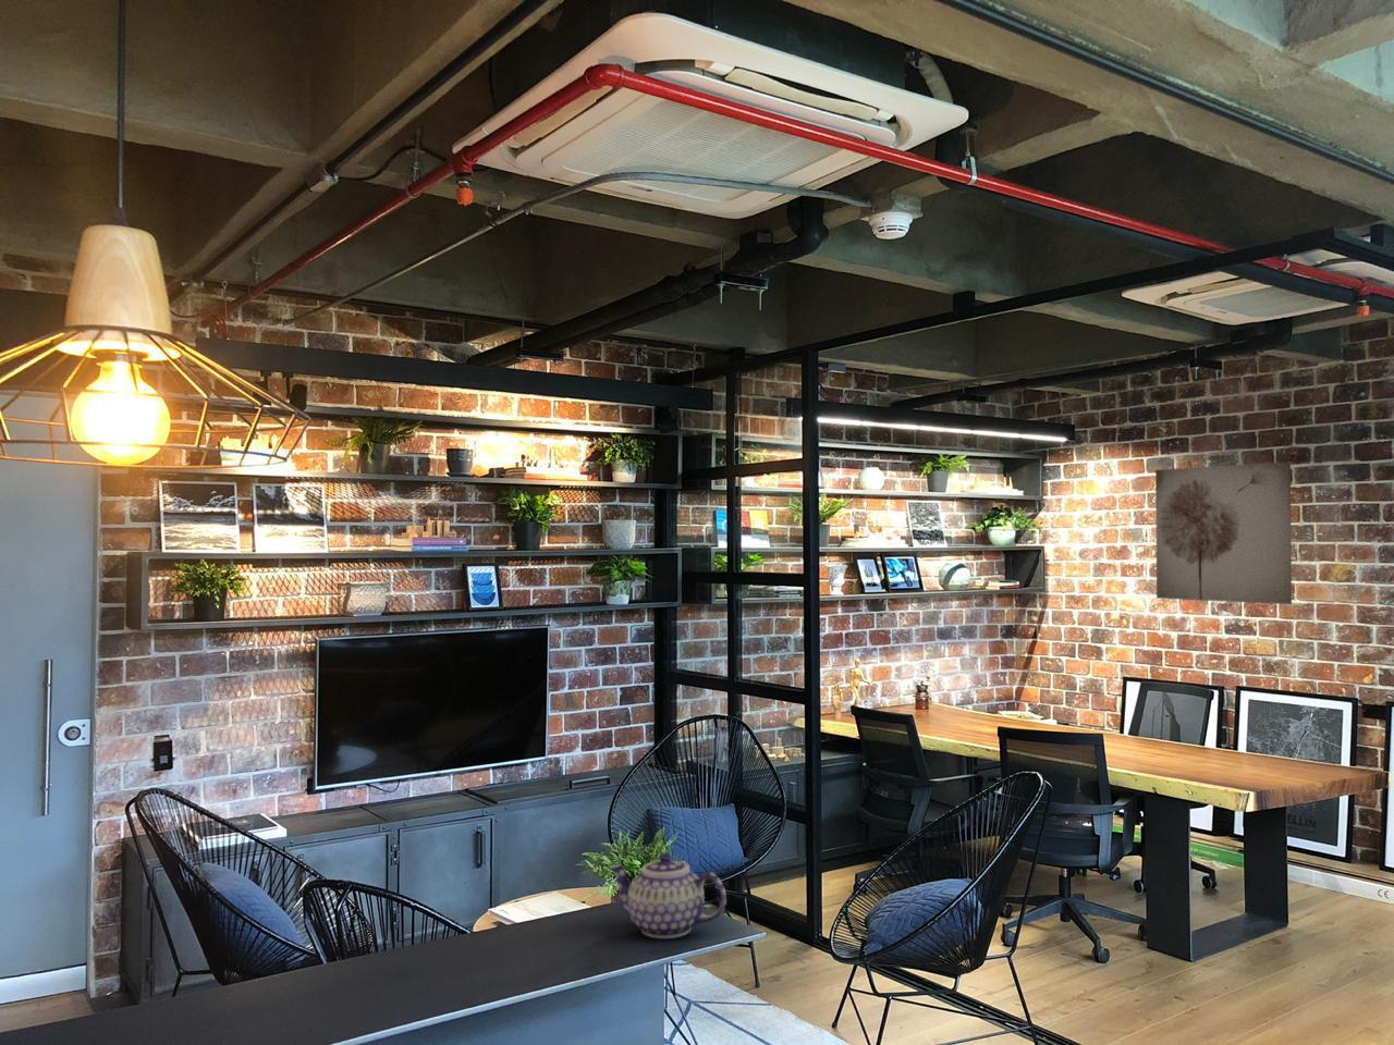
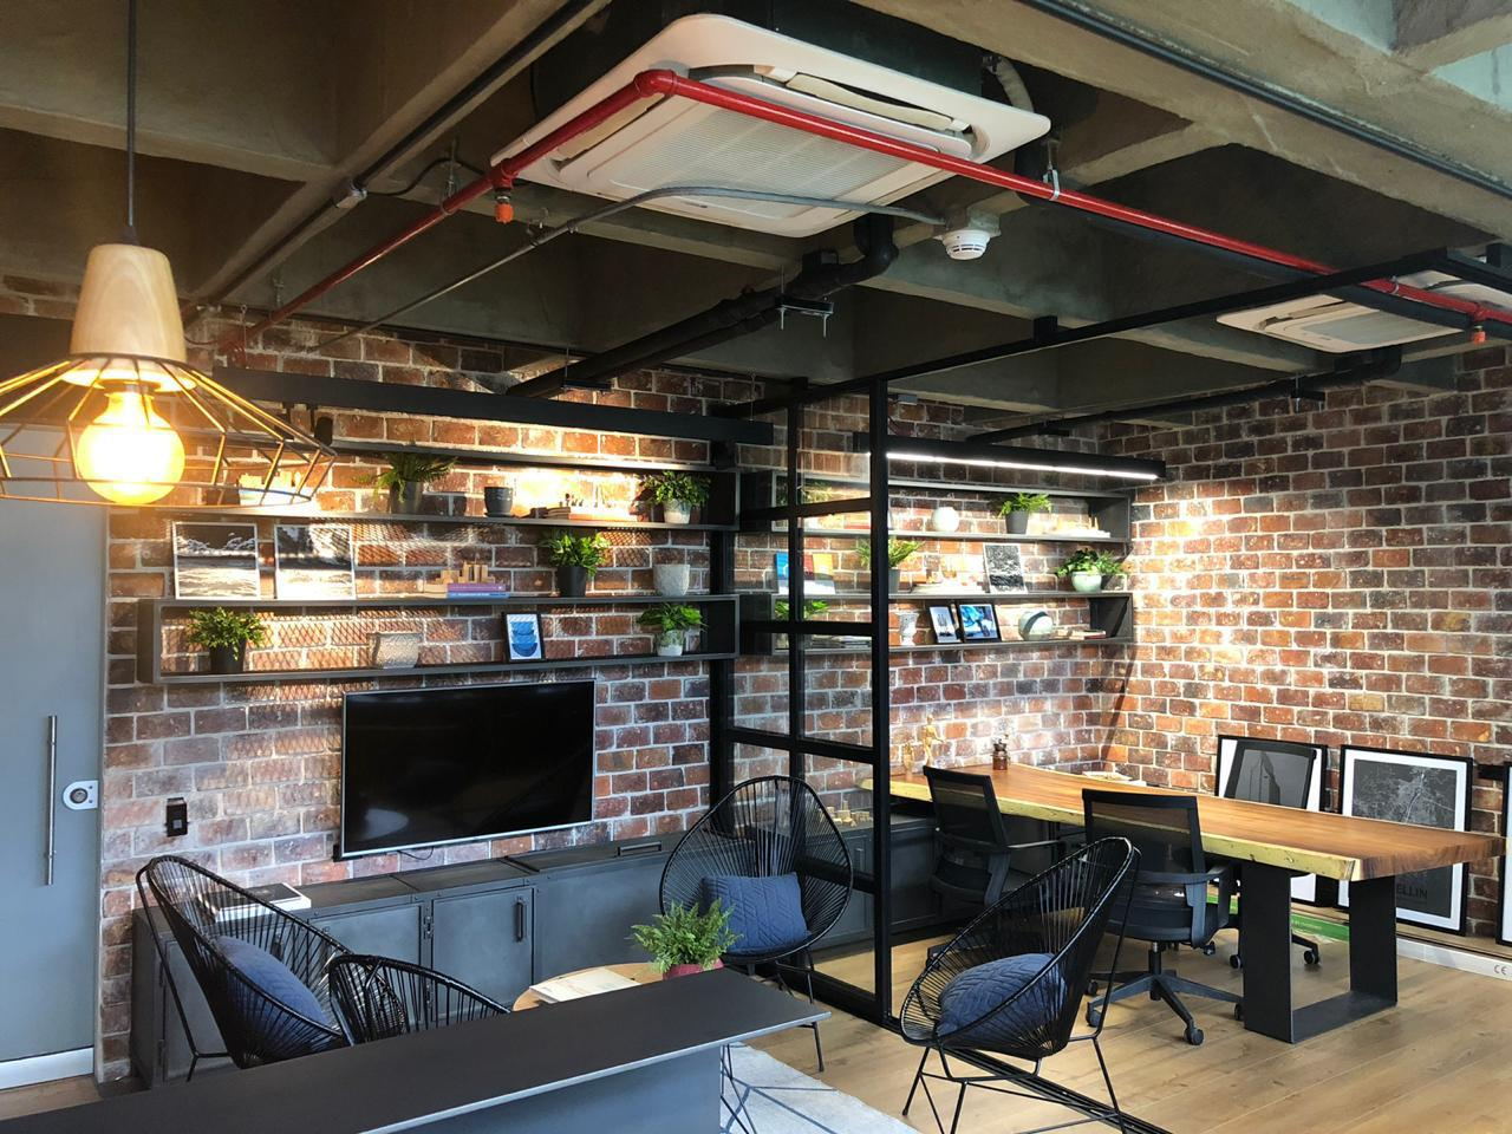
- wall art (1219, 533)
- teapot (665, 890)
